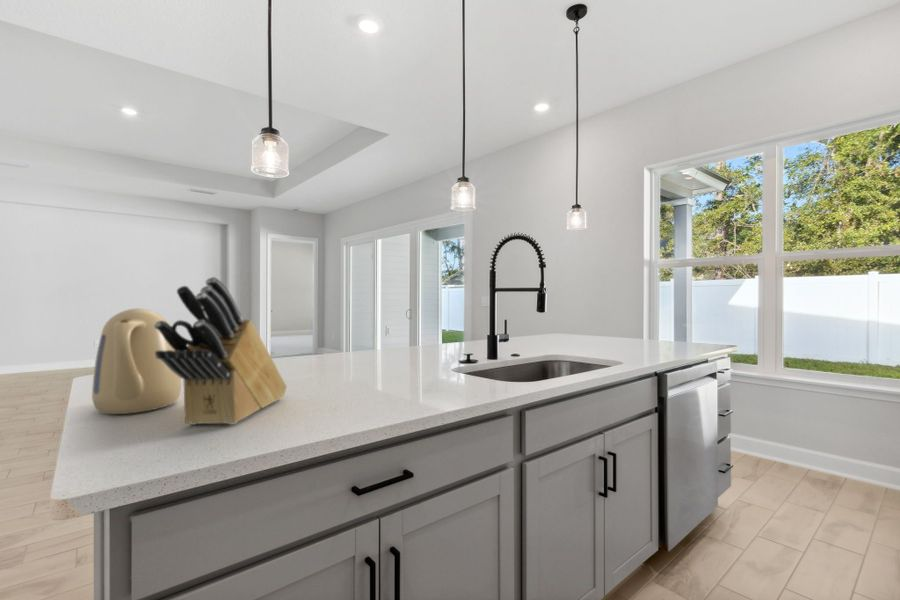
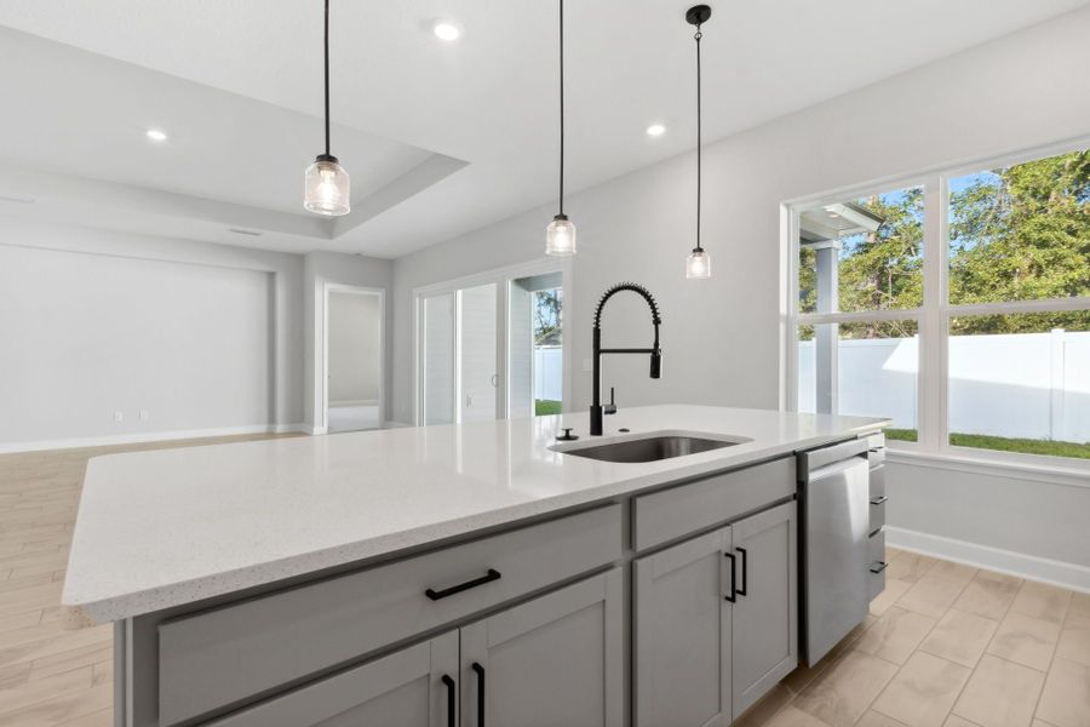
- knife block (230, 347)
- kettle (137, 358)
